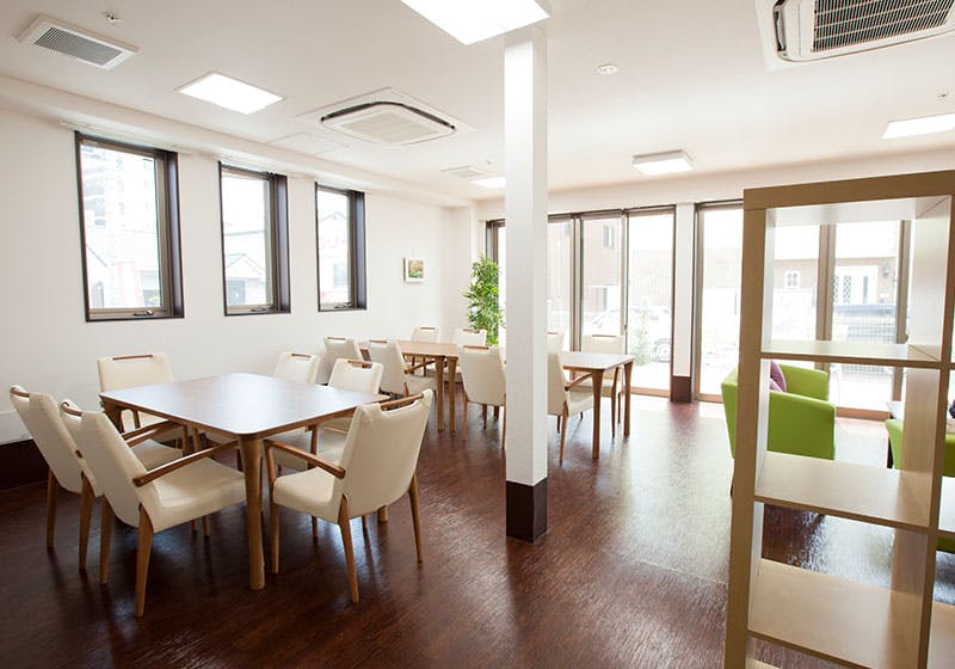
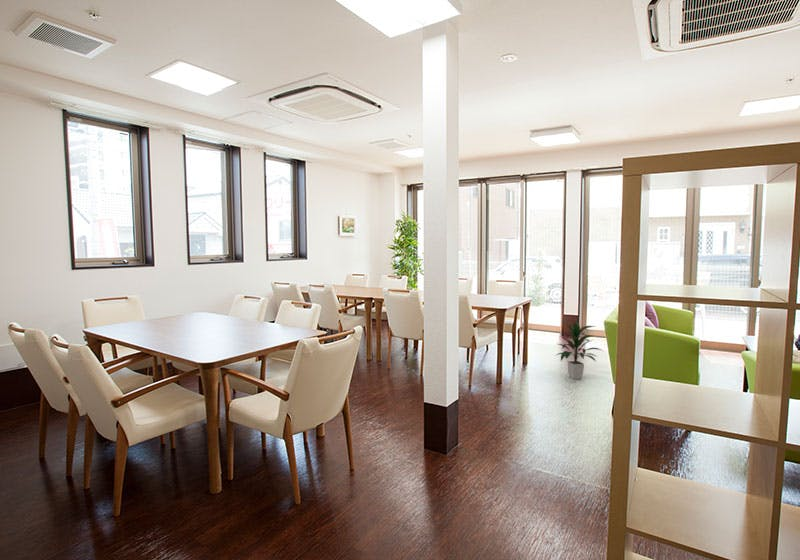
+ indoor plant (576, 348)
